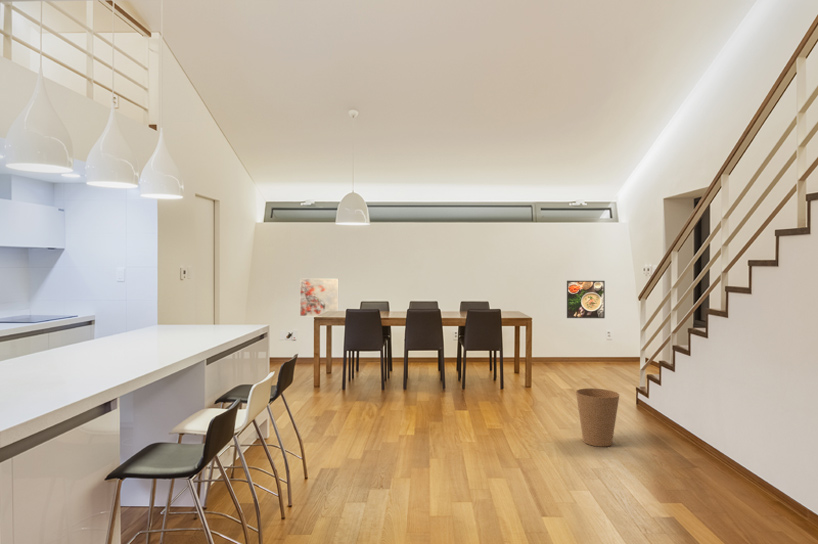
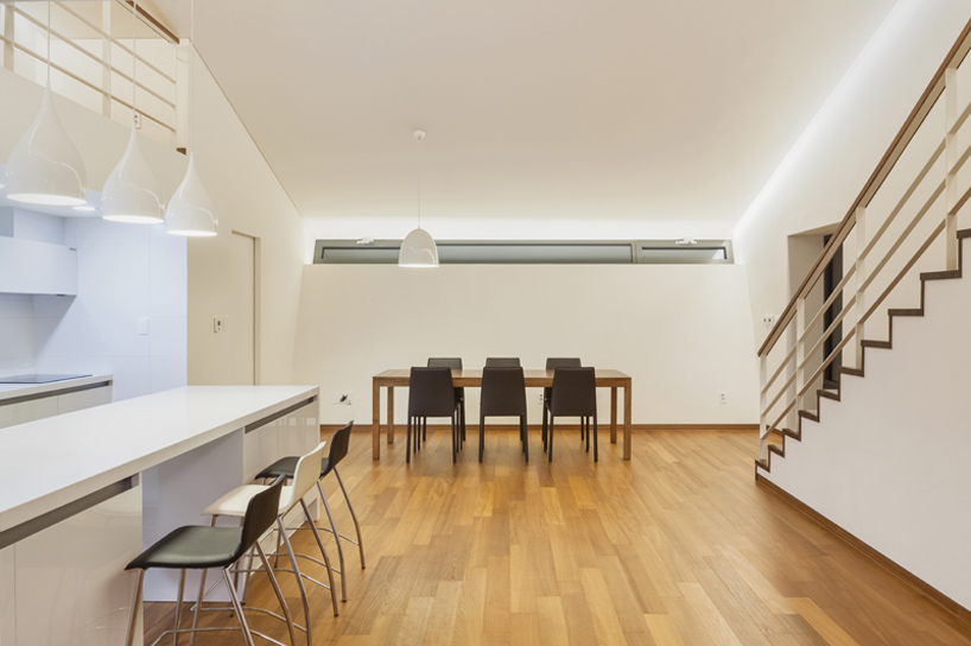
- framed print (585, 299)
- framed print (319, 297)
- trash bin (597, 417)
